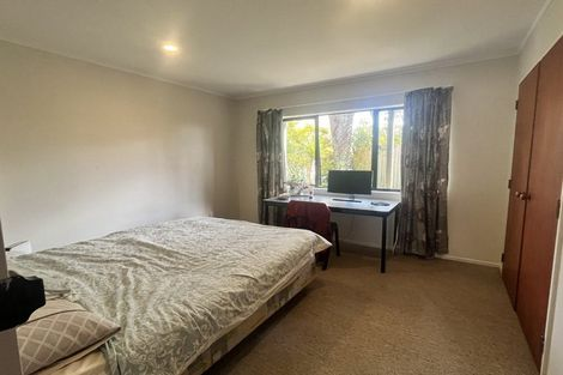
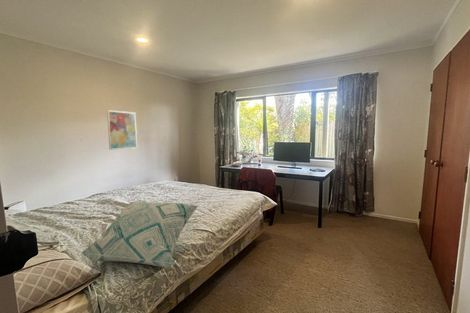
+ decorative pillow (147, 229)
+ wall art (123, 130)
